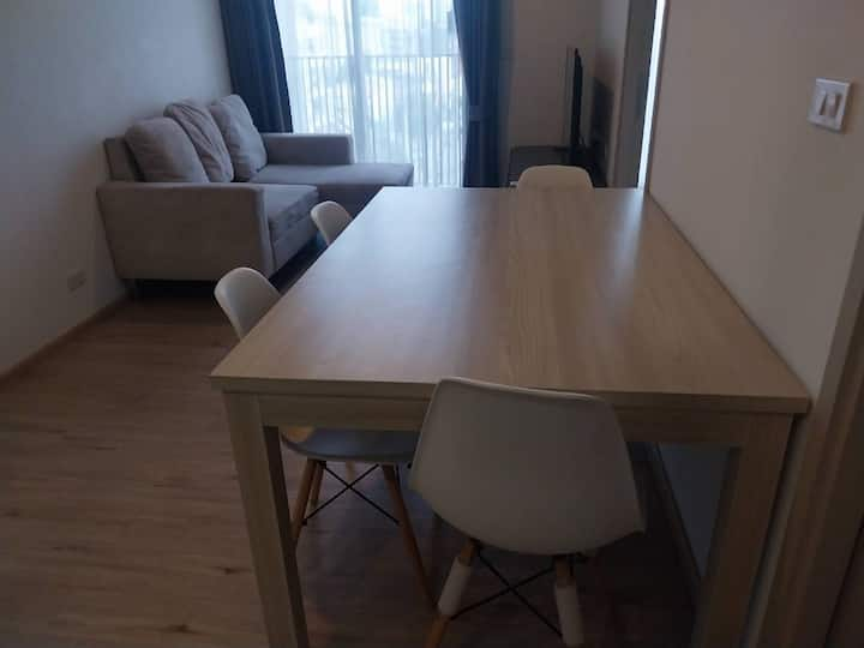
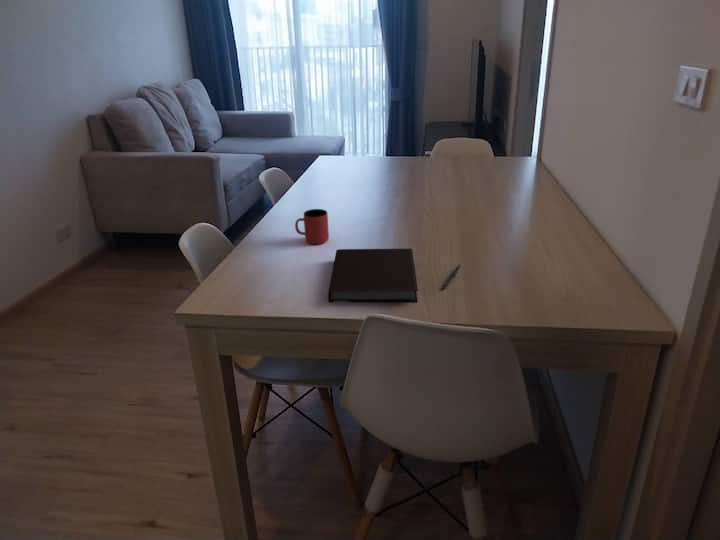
+ notebook (373, 273)
+ cup (311, 226)
+ pen (451, 276)
